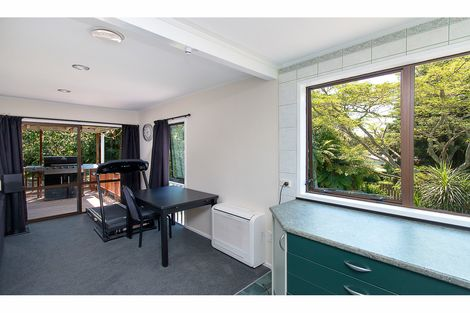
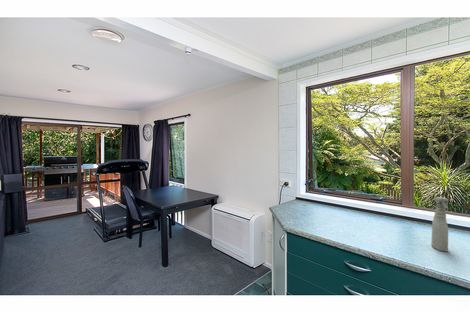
+ spray bottle (439, 222)
